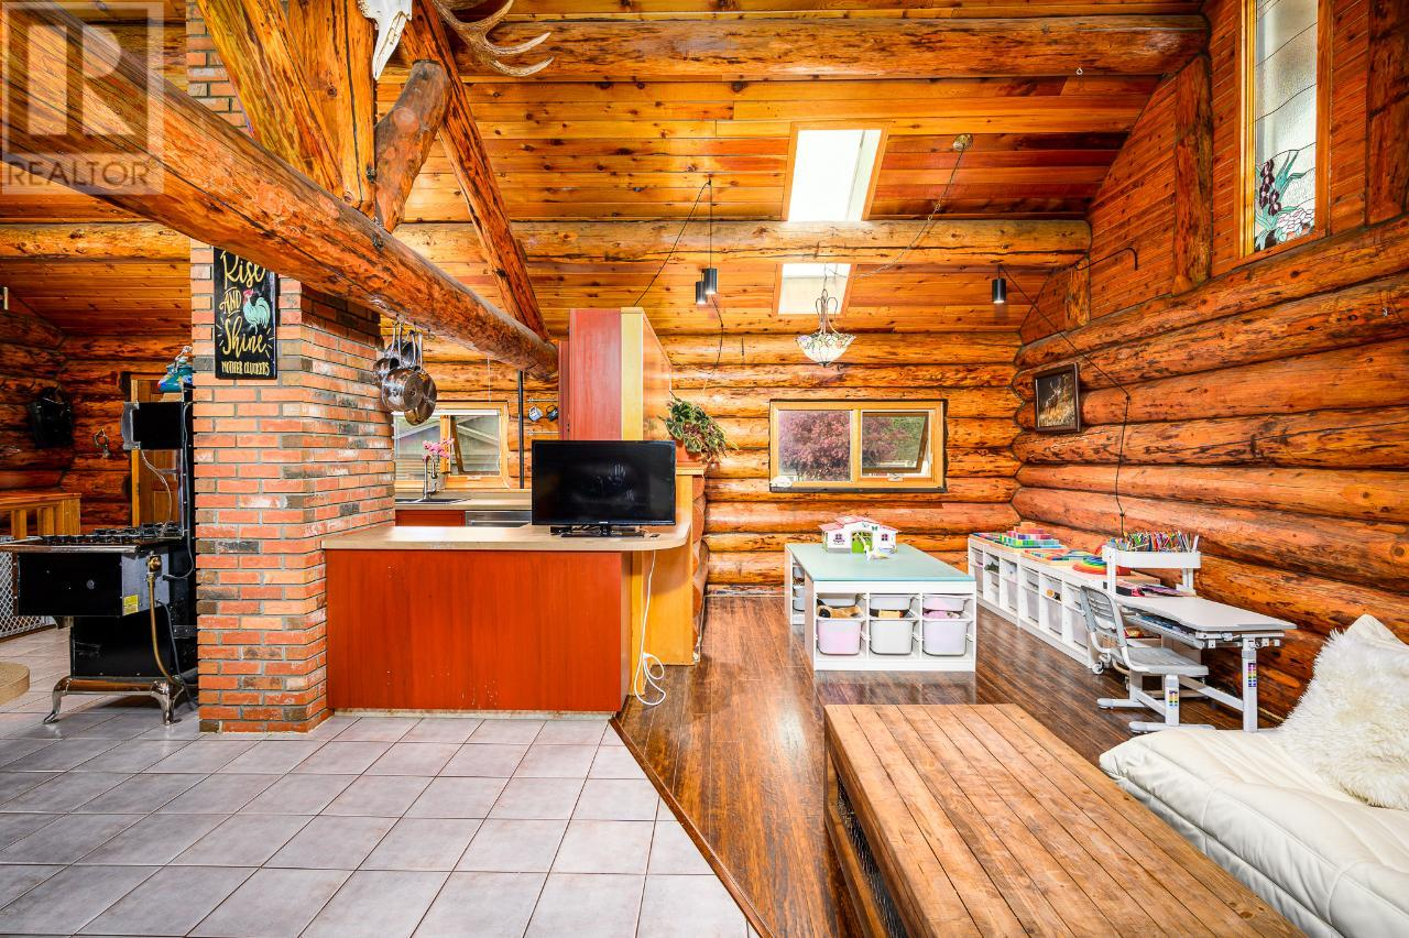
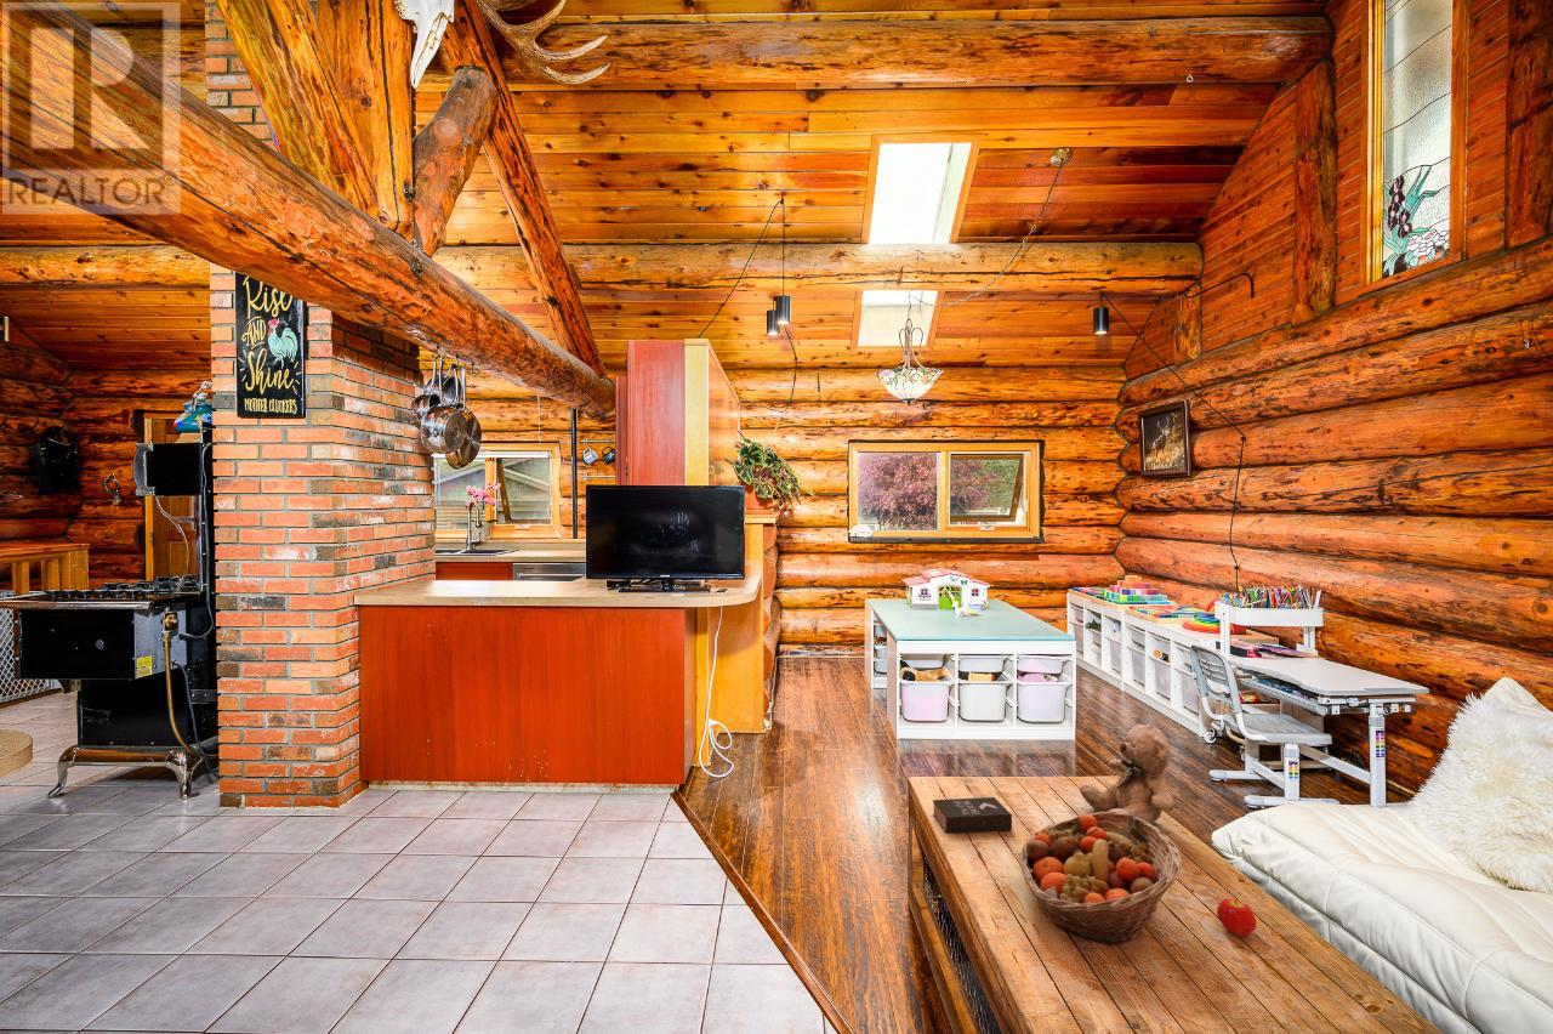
+ fruit (1236, 915)
+ fruit basket (1096, 870)
+ teddy bear (1125, 774)
+ book (971, 814)
